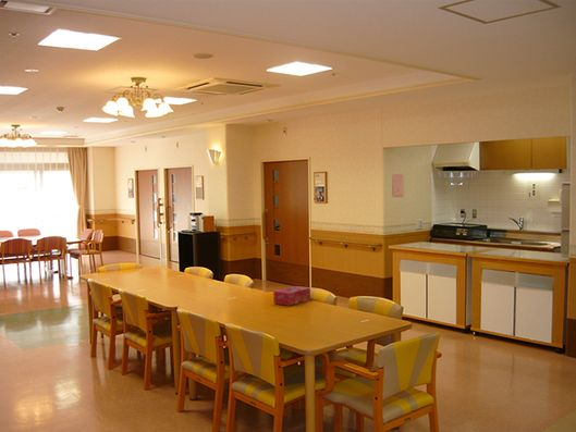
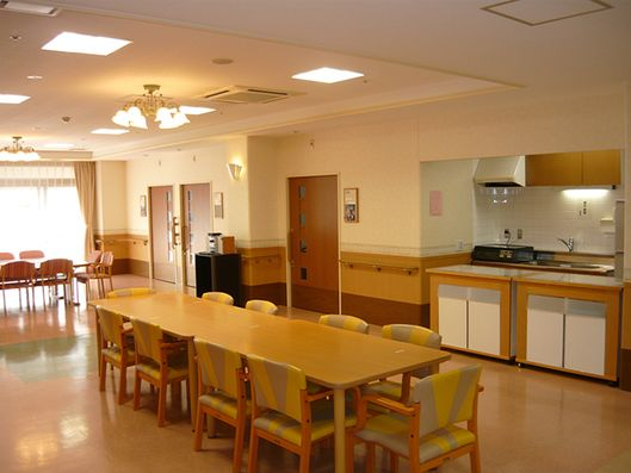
- tissue box (292, 295)
